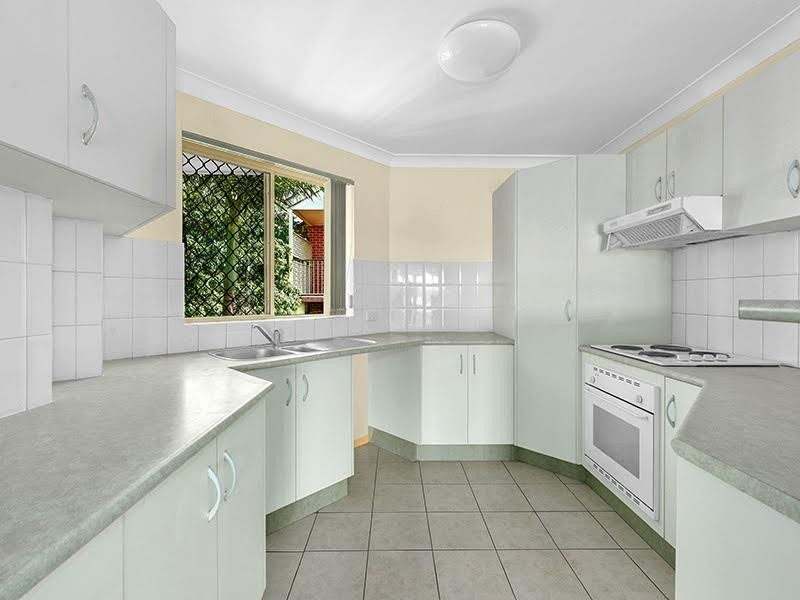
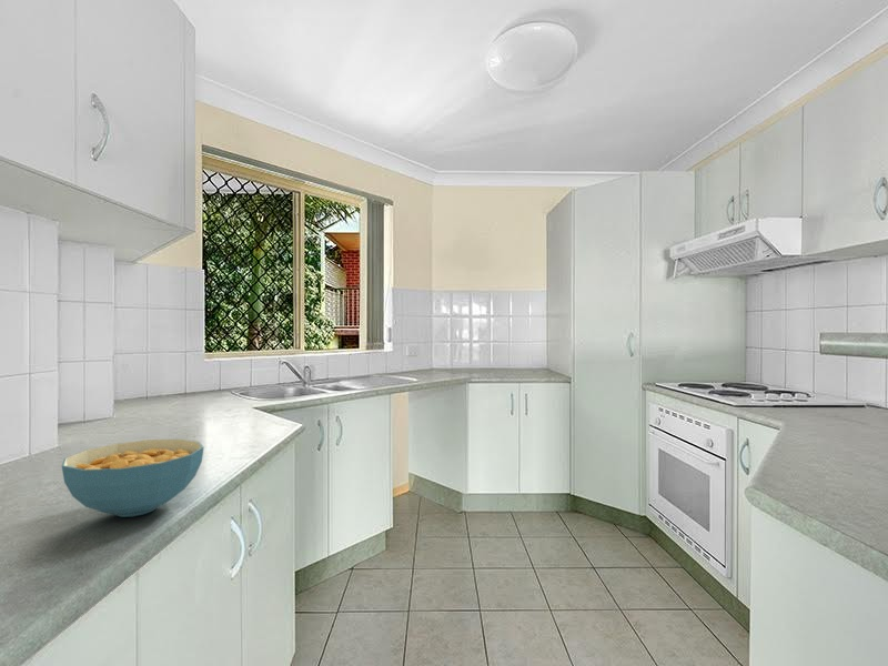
+ cereal bowl (137, 481)
